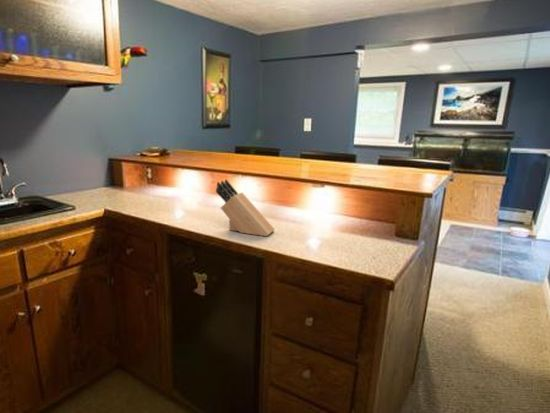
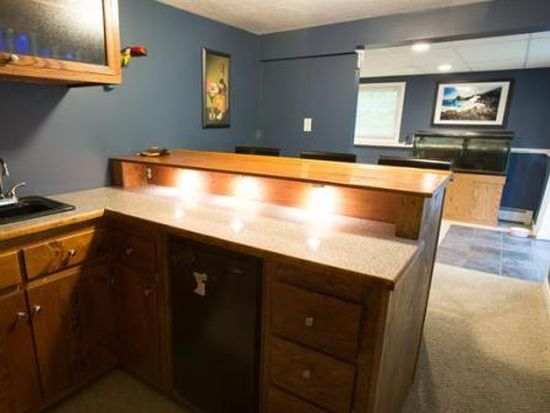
- knife block (244, 206)
